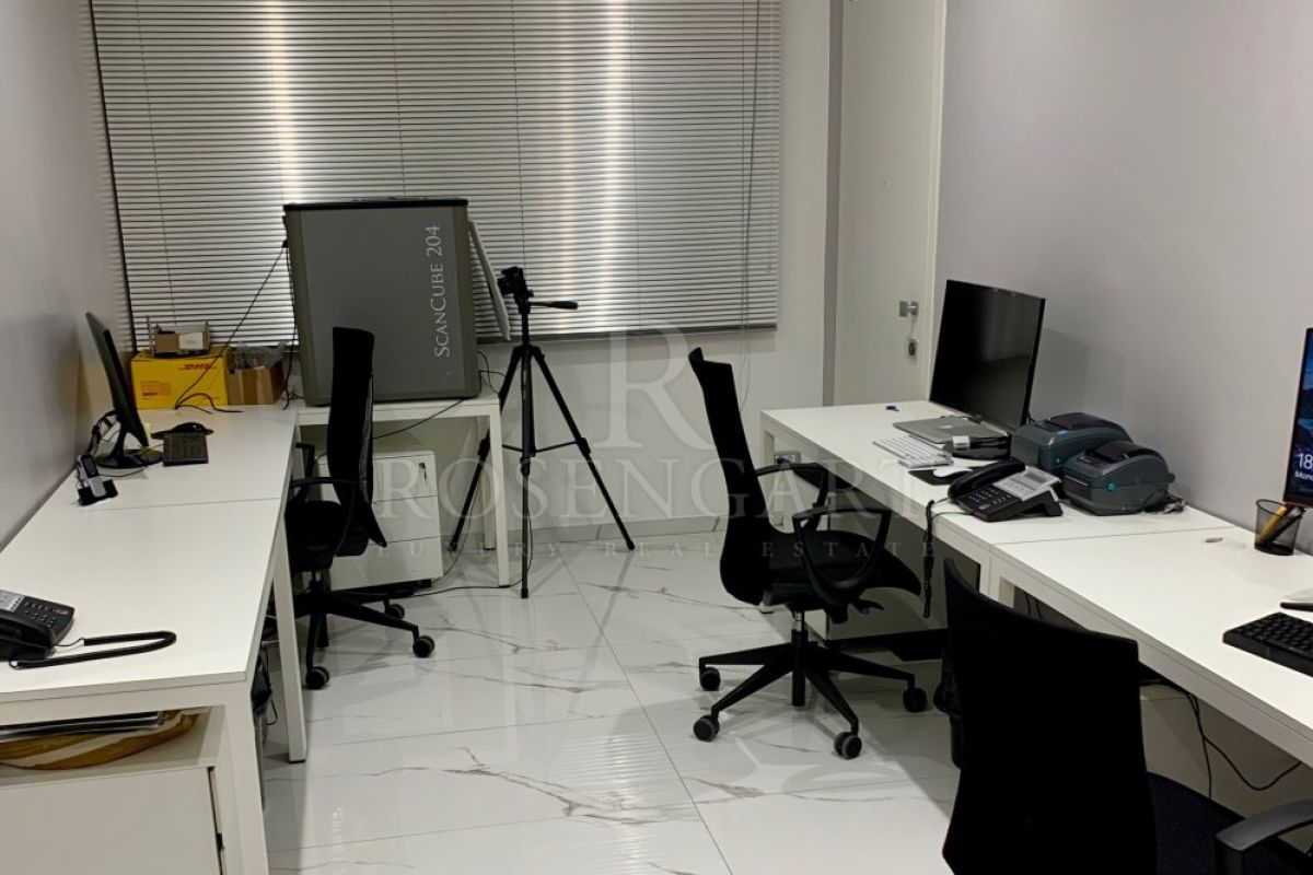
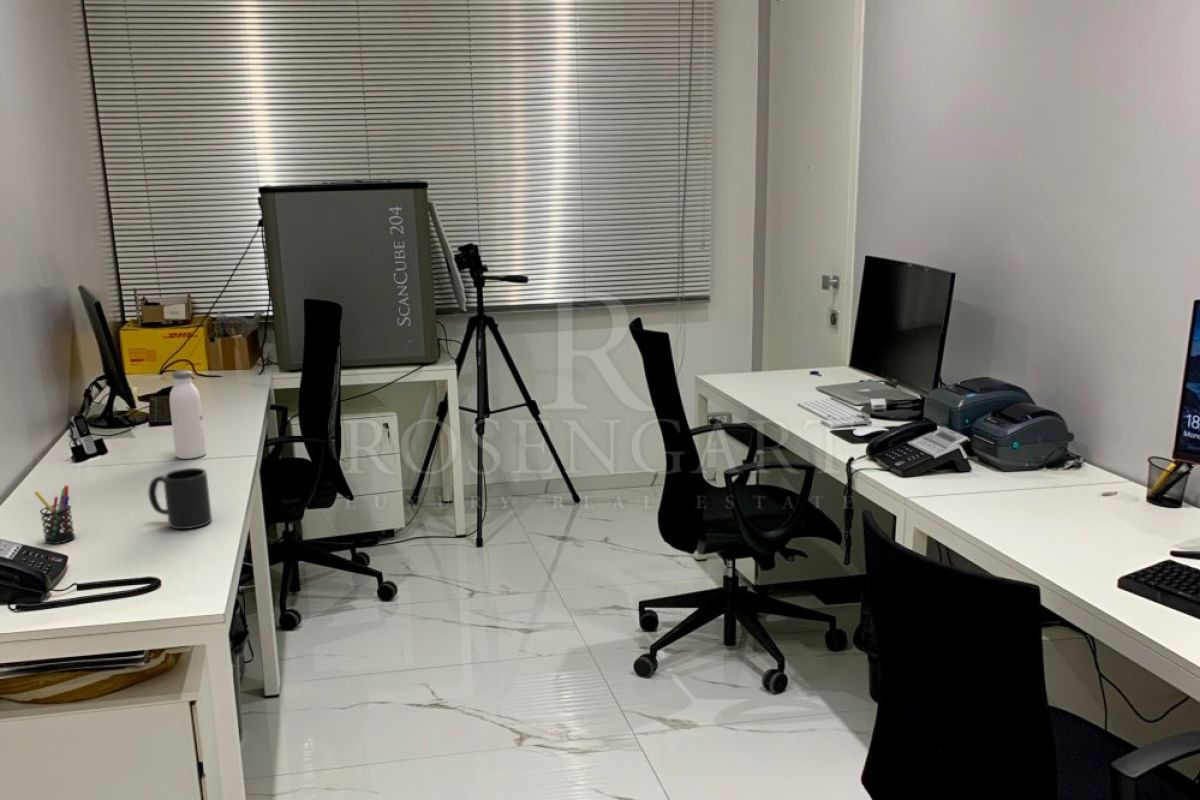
+ pen holder (59, 511)
+ water bottle (186, 413)
+ mug (180, 498)
